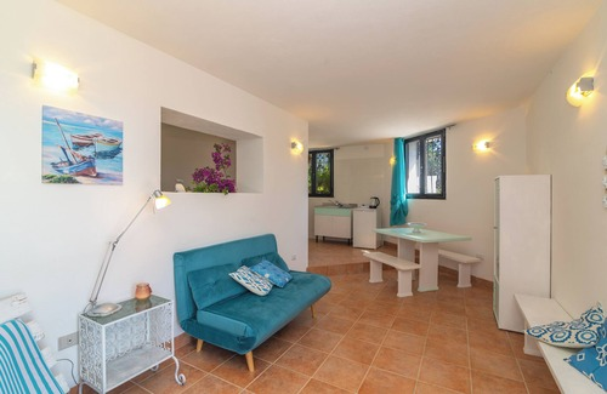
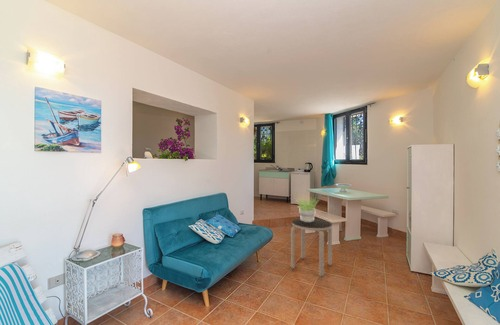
+ potted plant (307, 209)
+ side table (304, 244)
